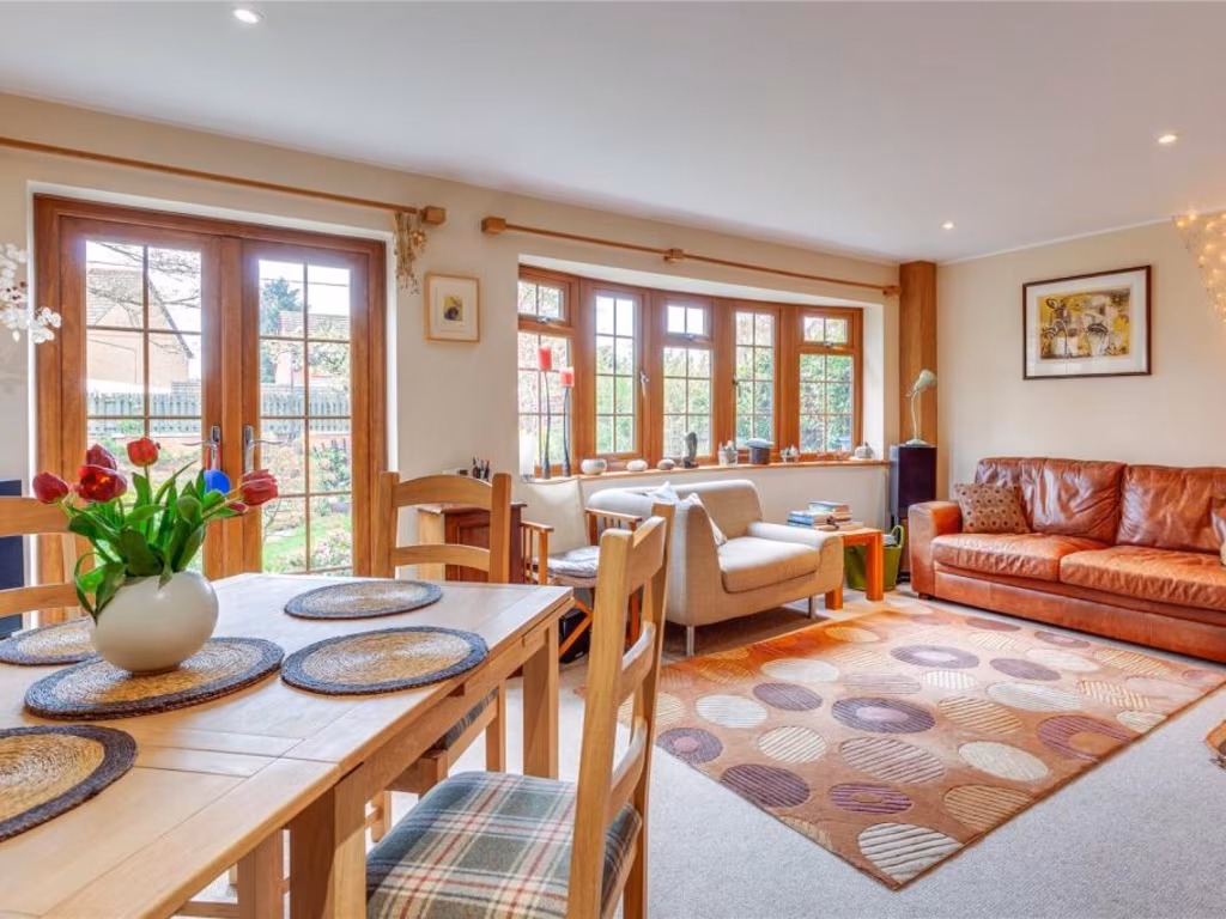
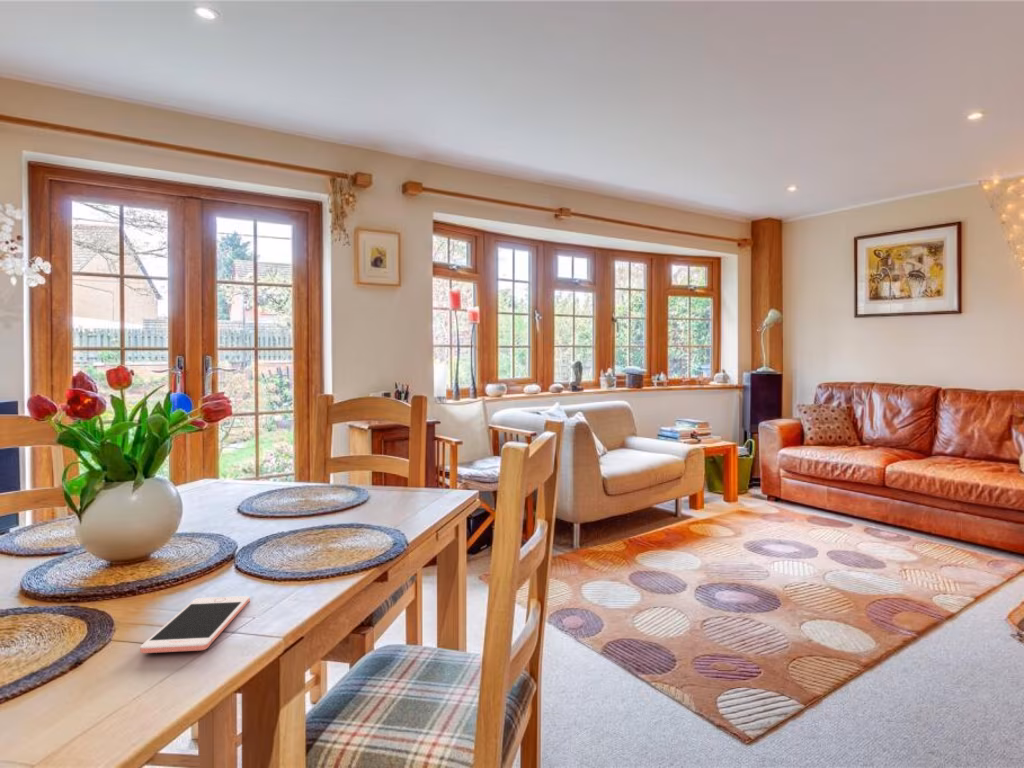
+ cell phone (200, 621)
